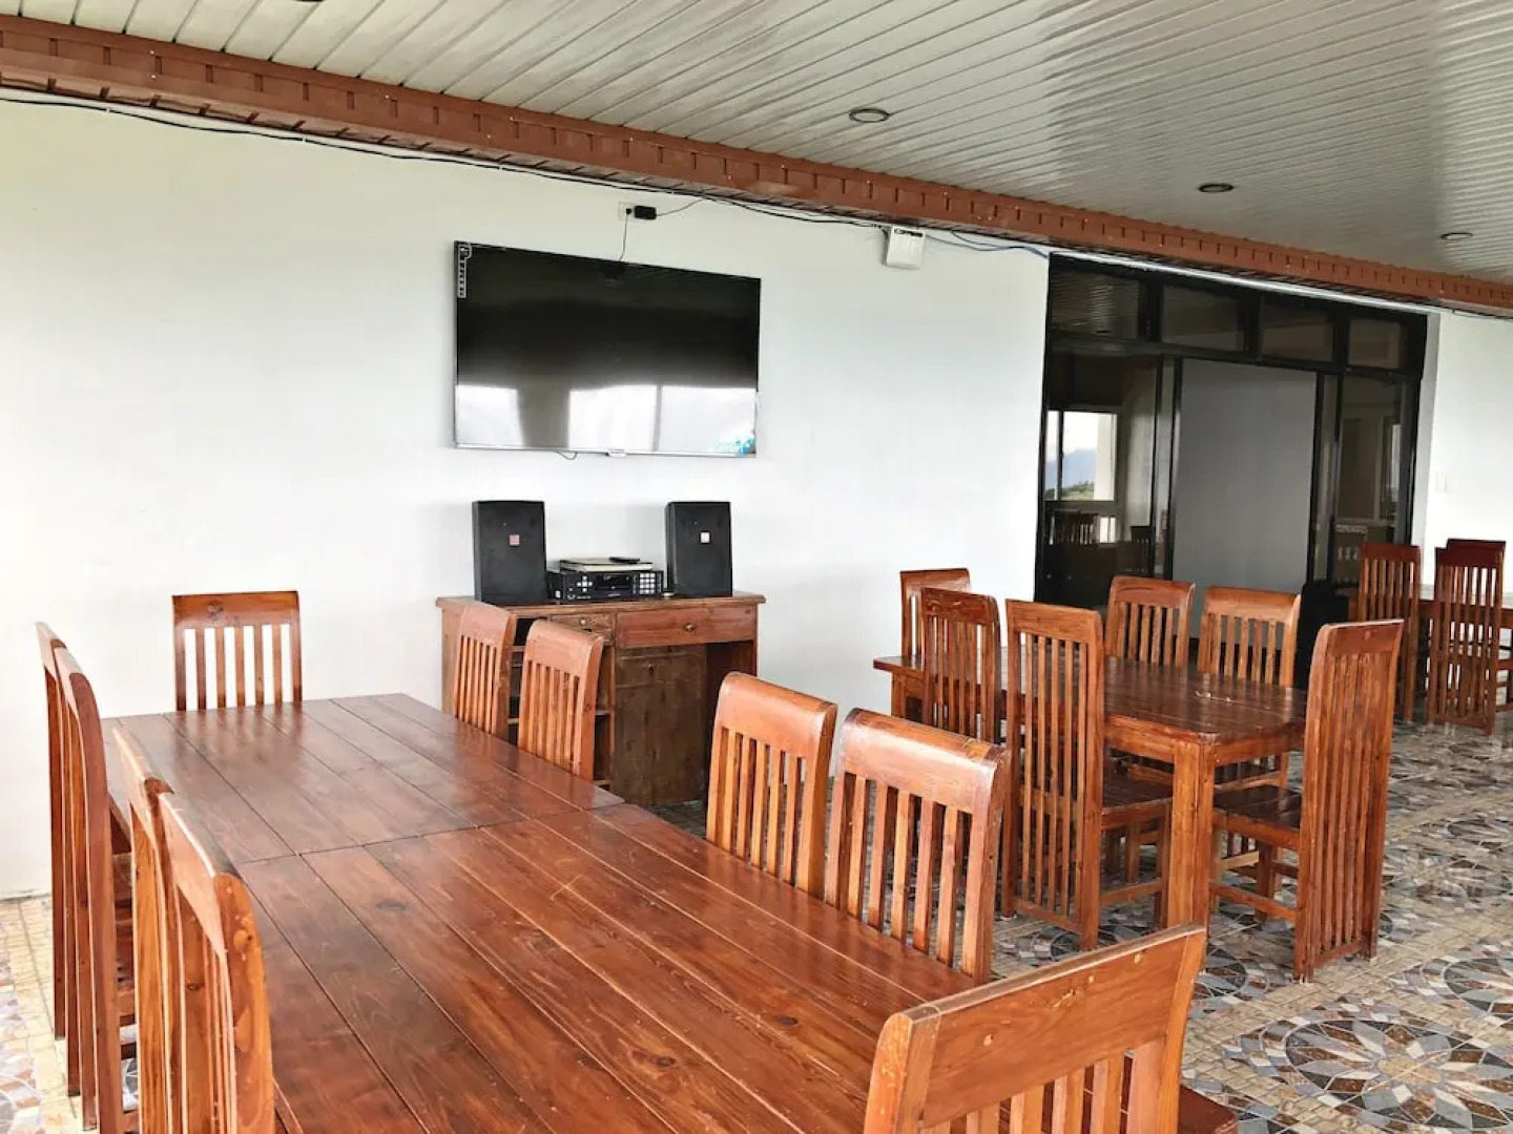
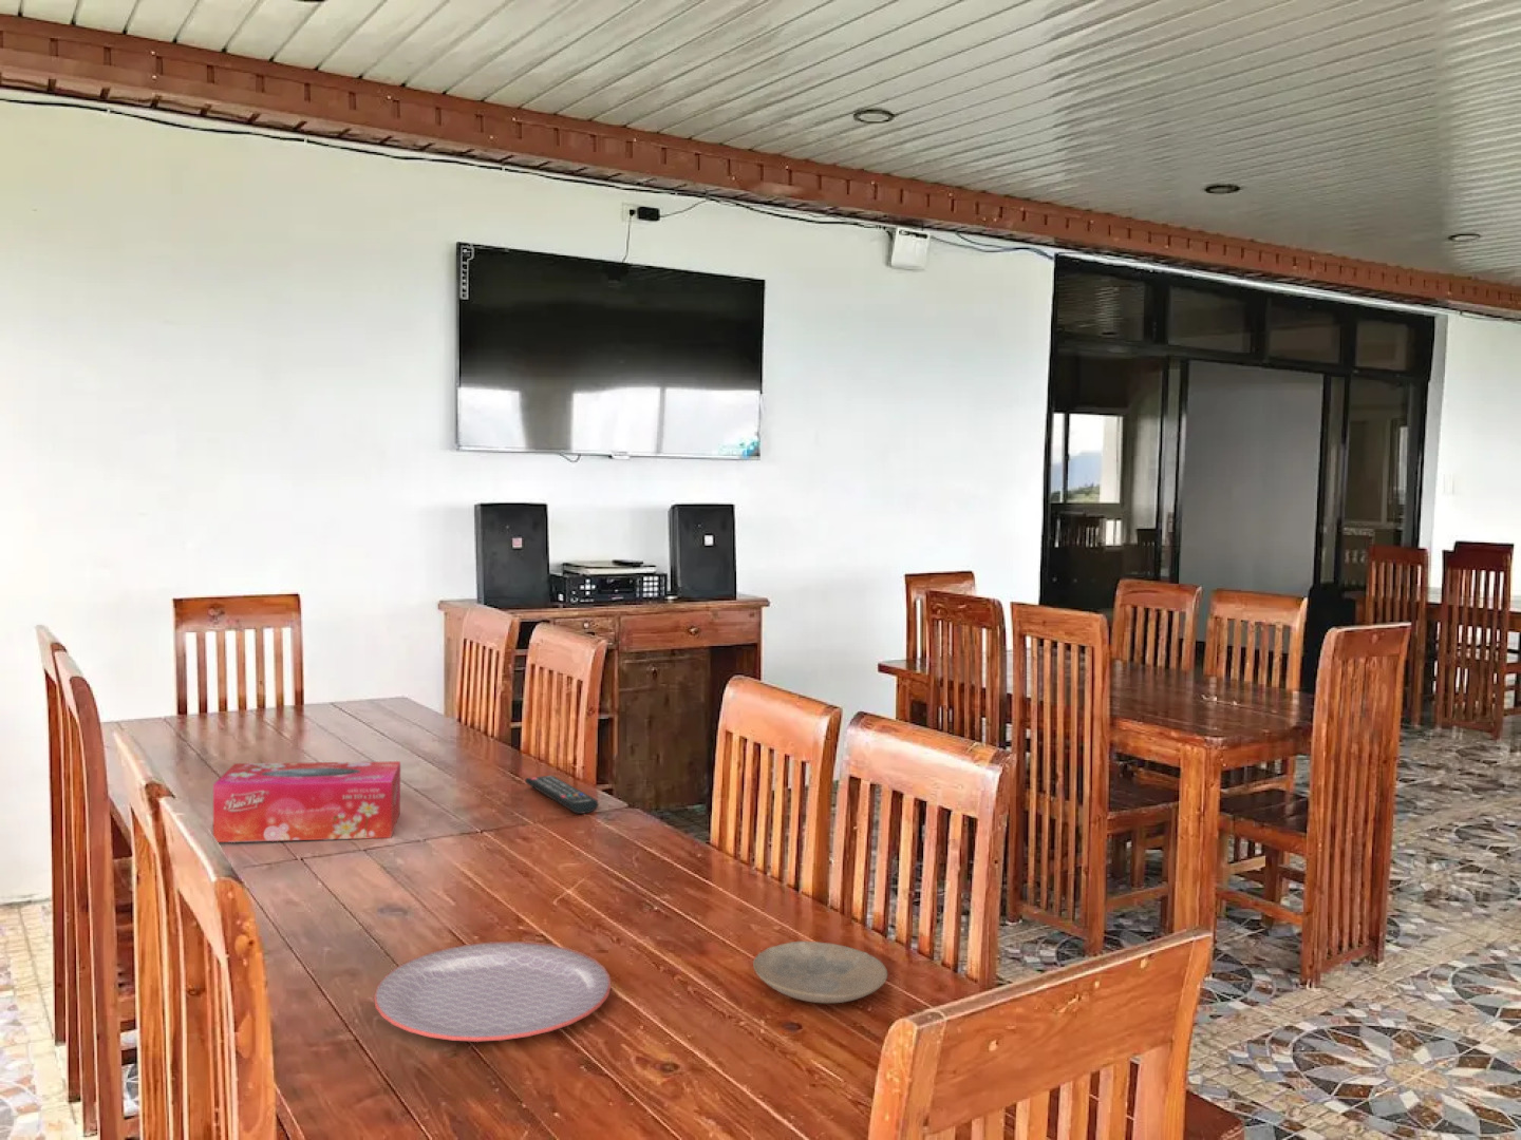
+ tissue box (310, 799)
+ plate (819, 976)
+ remote control (559, 793)
+ plate (495, 993)
